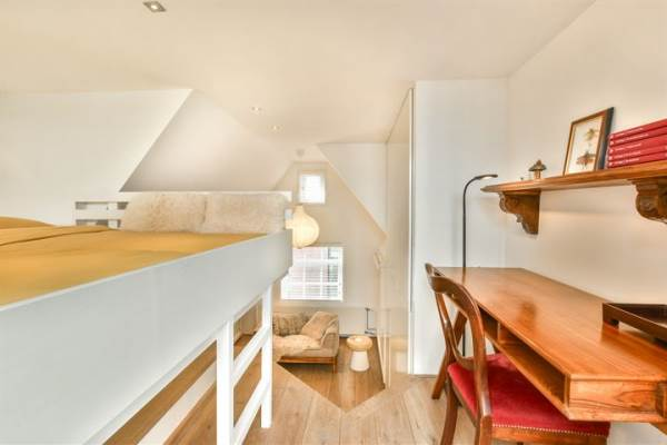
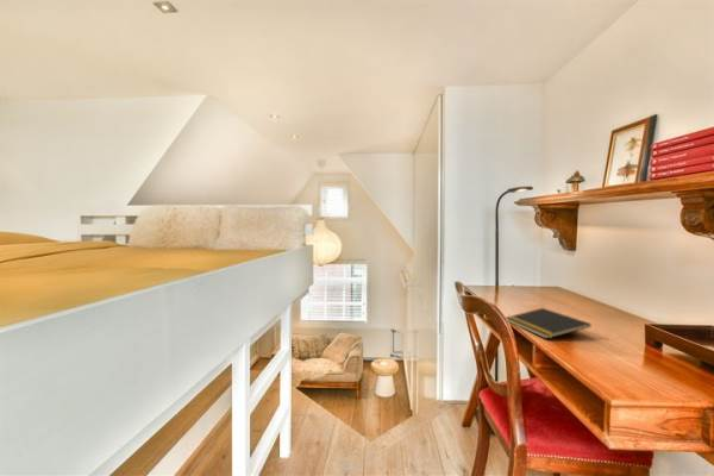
+ notepad (544, 321)
